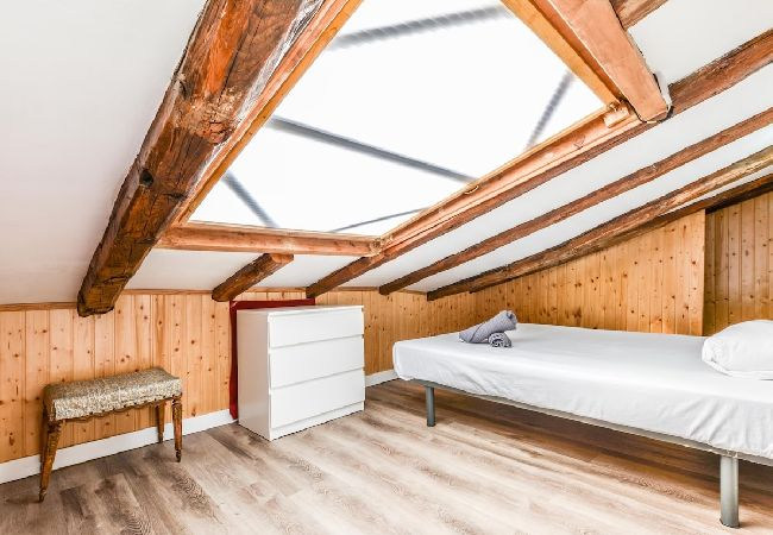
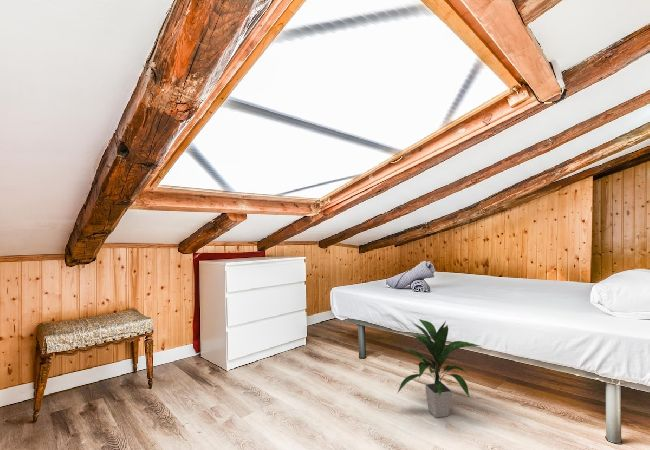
+ indoor plant (434, 365)
